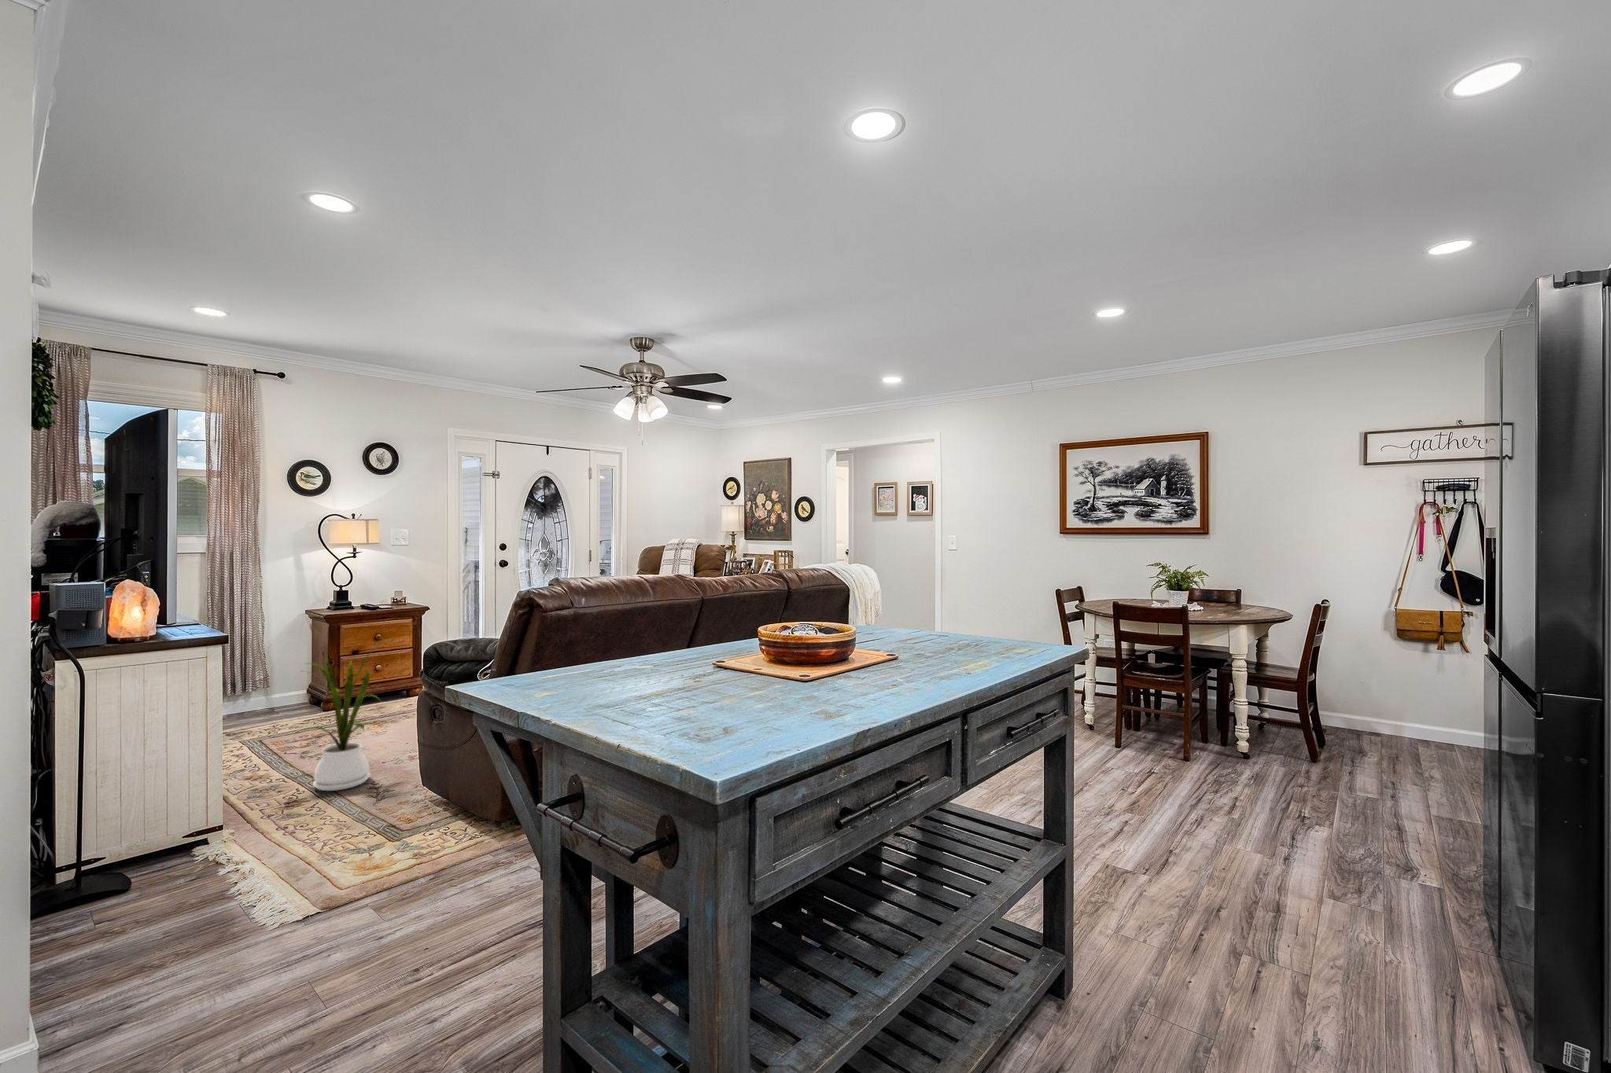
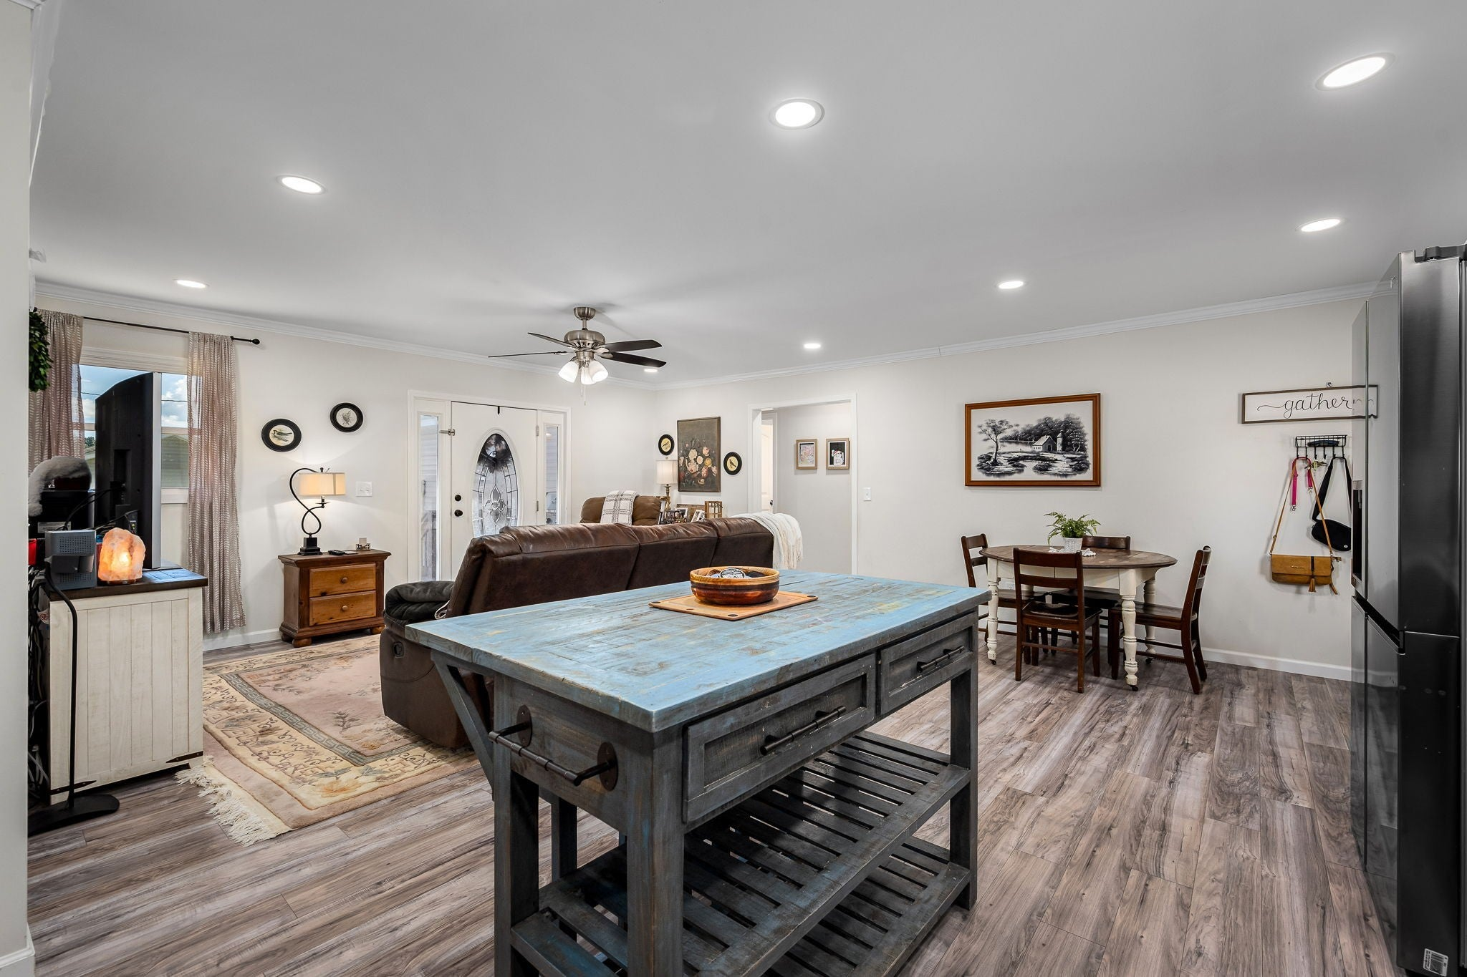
- house plant (346, 711)
